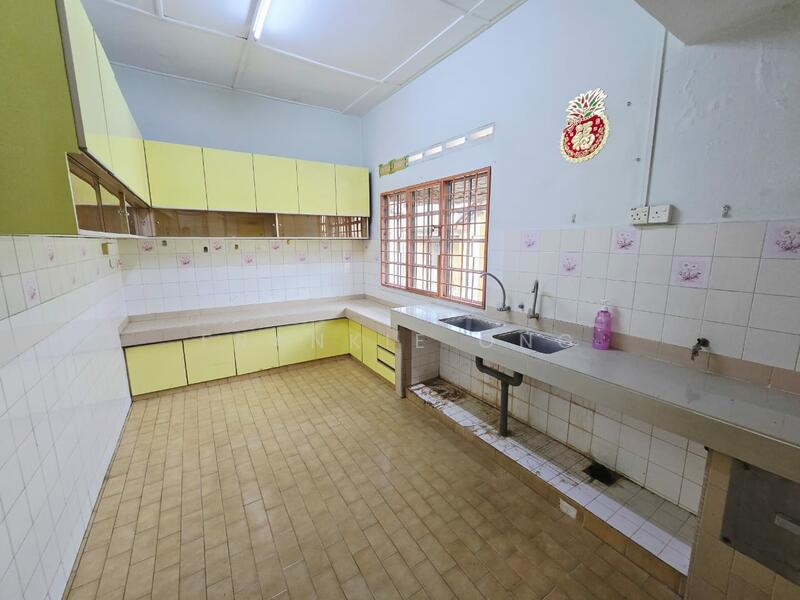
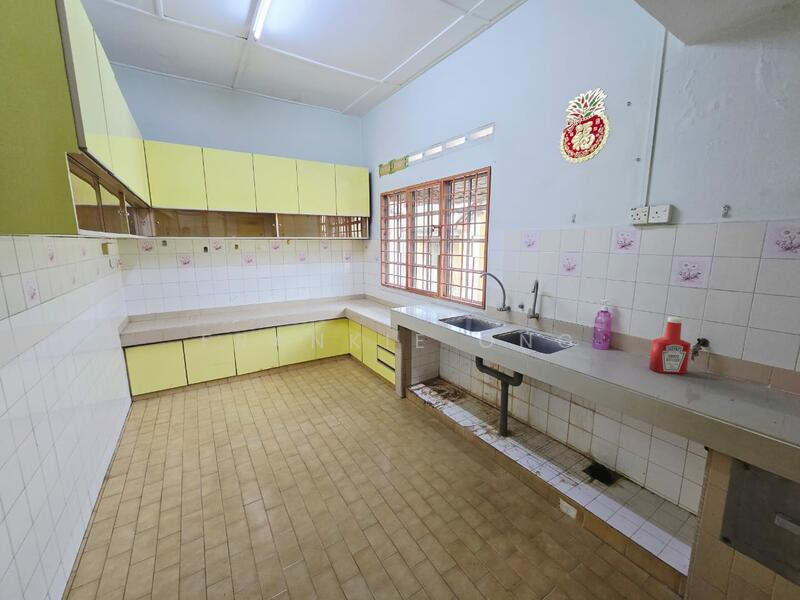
+ soap bottle (671, 344)
